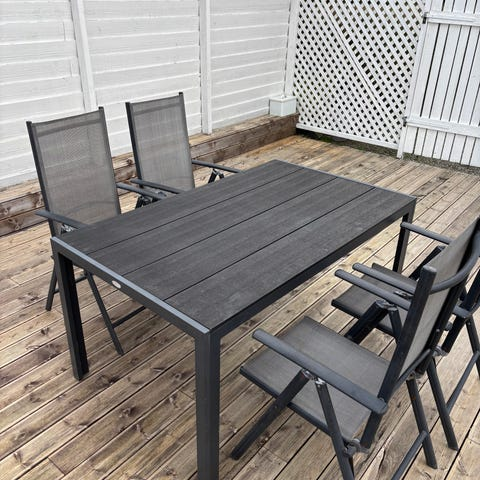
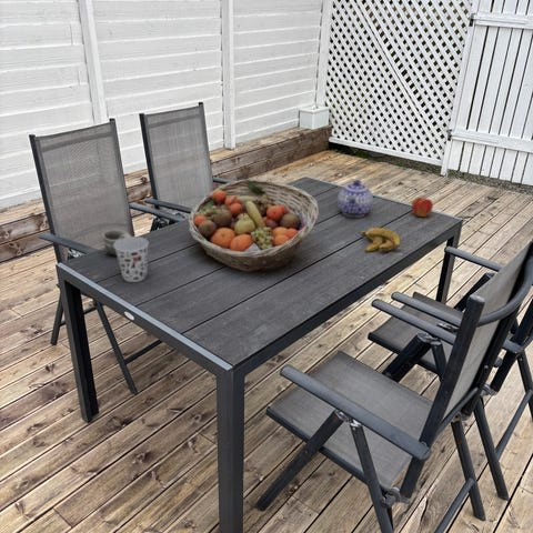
+ banana (376, 239)
+ fruit basket (251, 223)
+ apple (421, 207)
+ cup (132, 260)
+ teapot (355, 197)
+ cup (115, 241)
